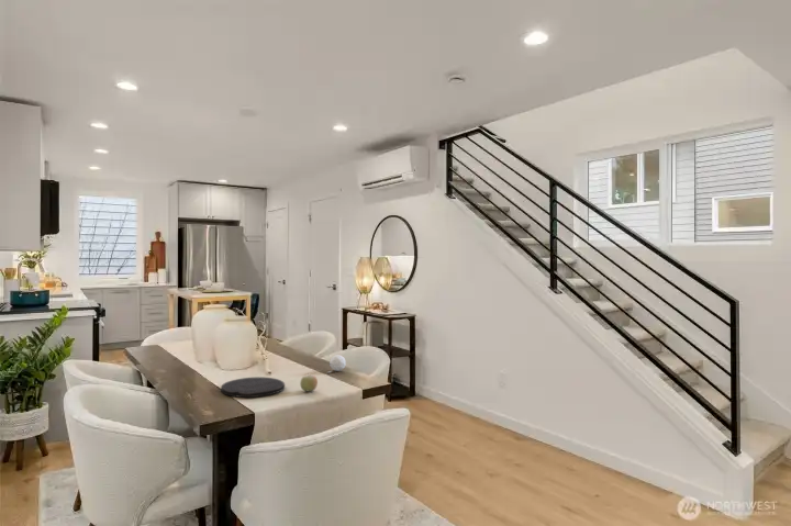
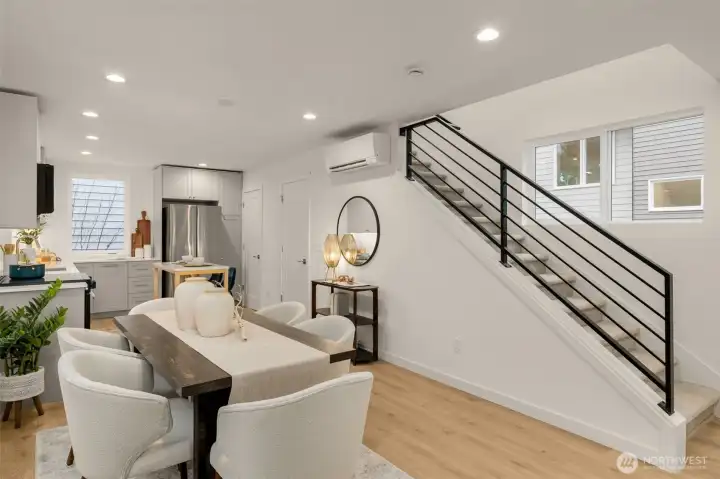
- fruit (309, 381)
- candle (335, 363)
- plate (253, 385)
